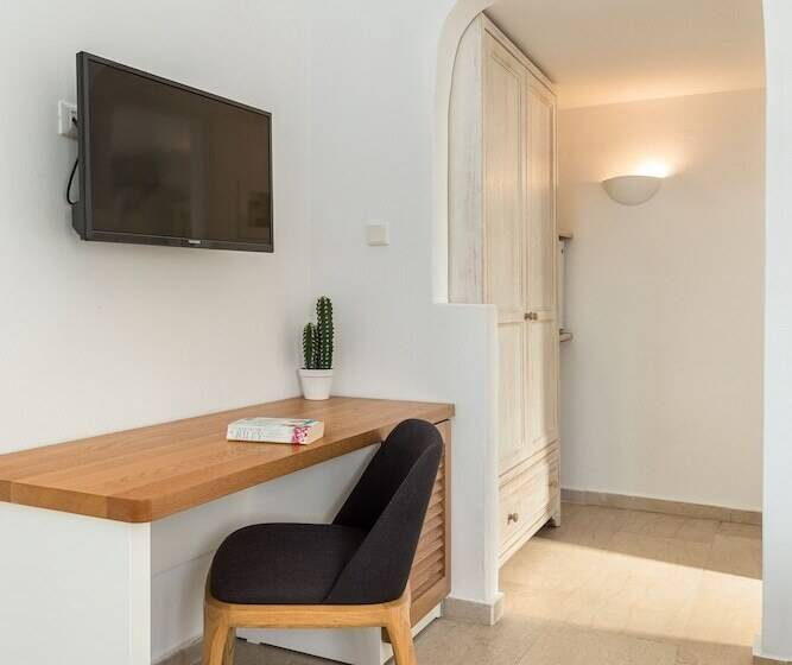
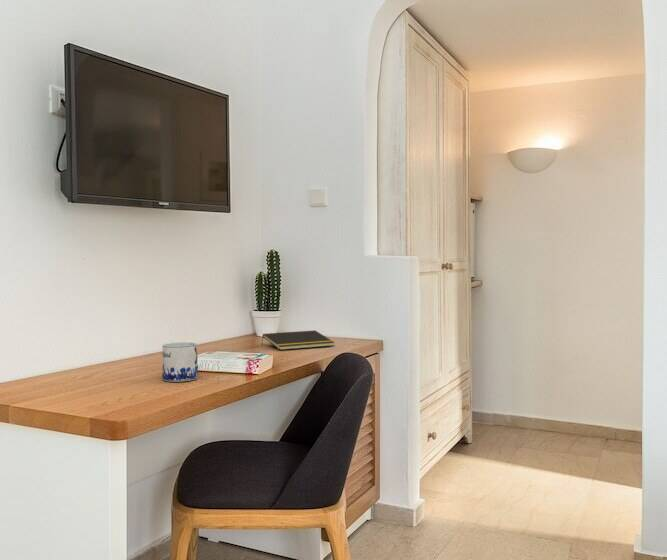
+ mug (178, 360)
+ notepad (298, 339)
